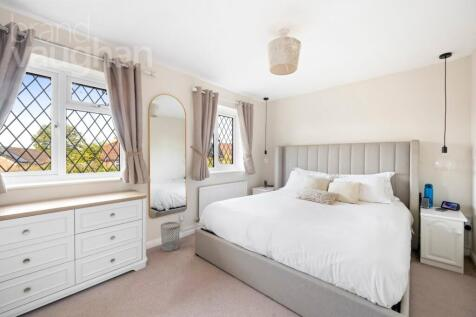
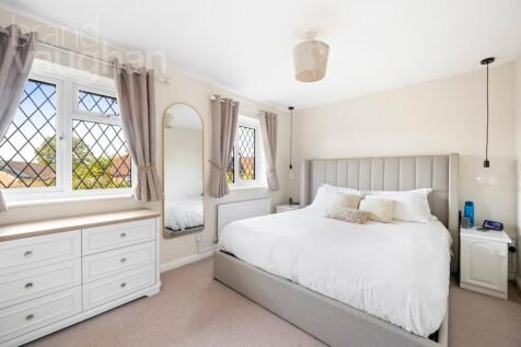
- wastebasket (170, 236)
